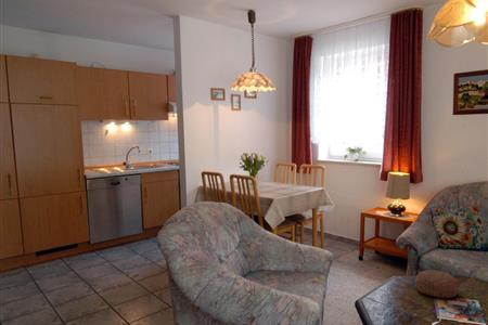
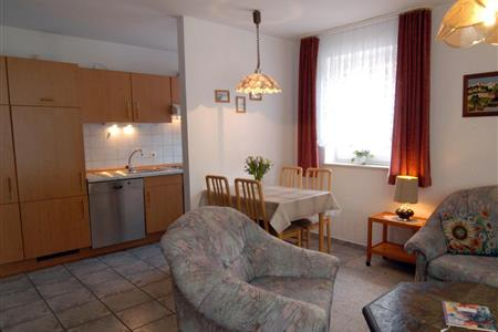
- decorative bowl (436, 282)
